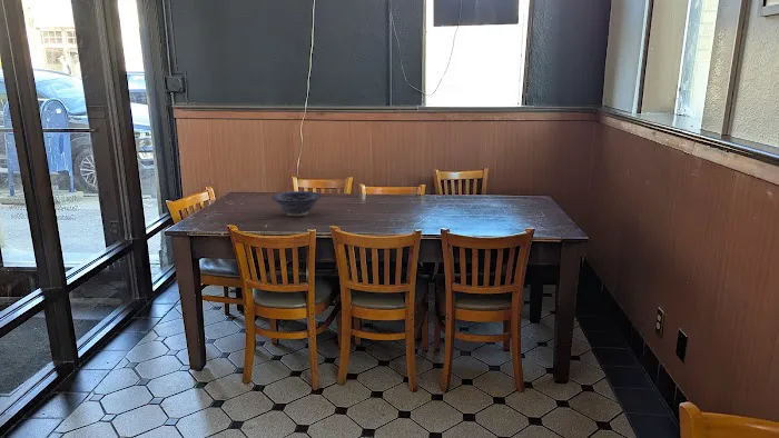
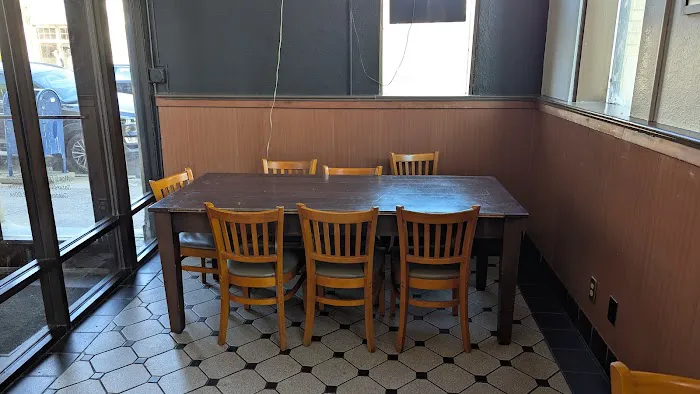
- decorative bowl (297, 205)
